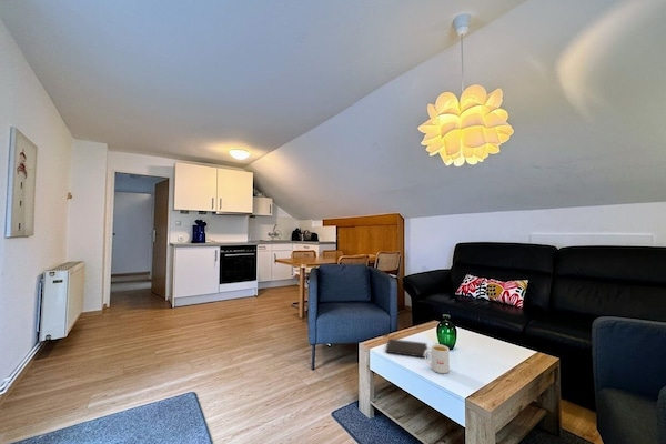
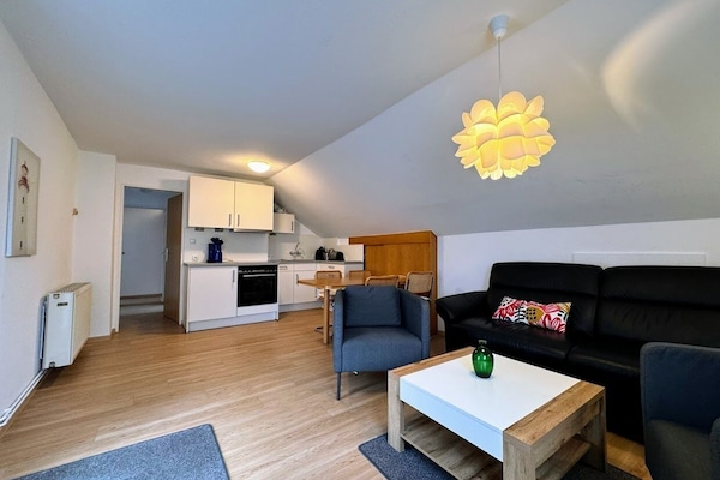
- mug (436, 357)
- hardcover book (406, 347)
